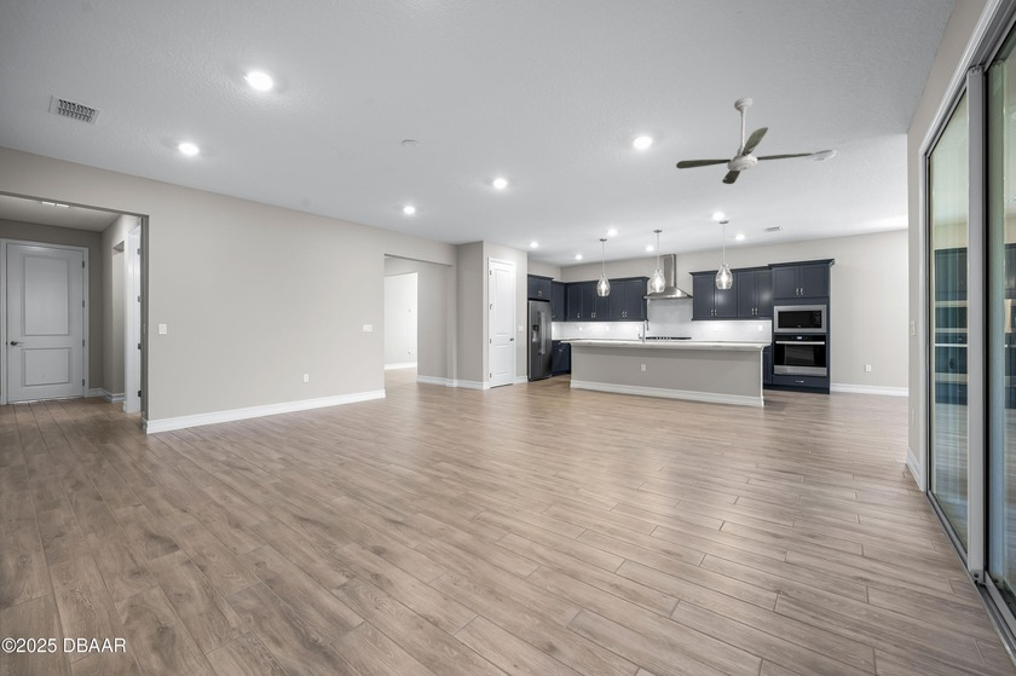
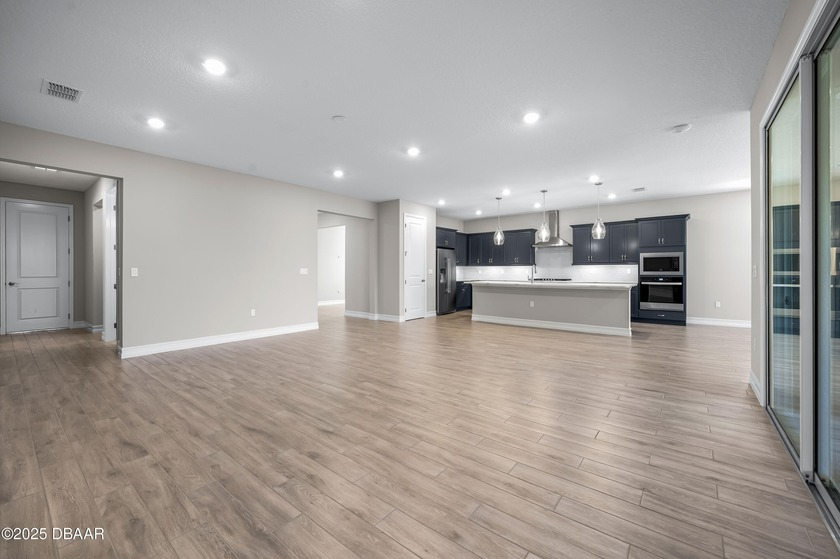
- ceiling fan (741, 133)
